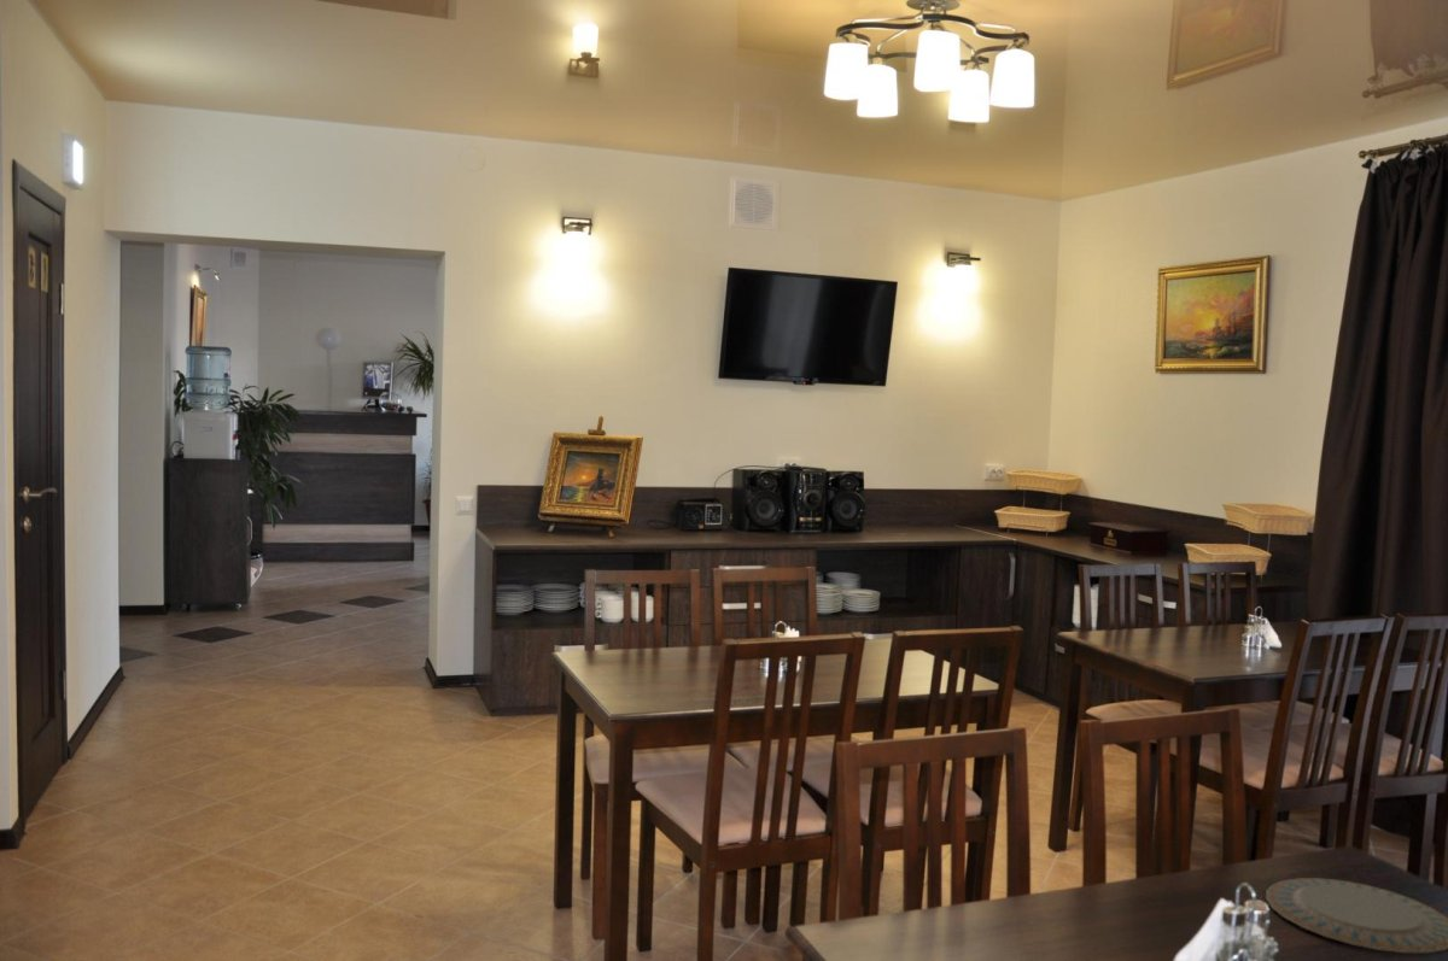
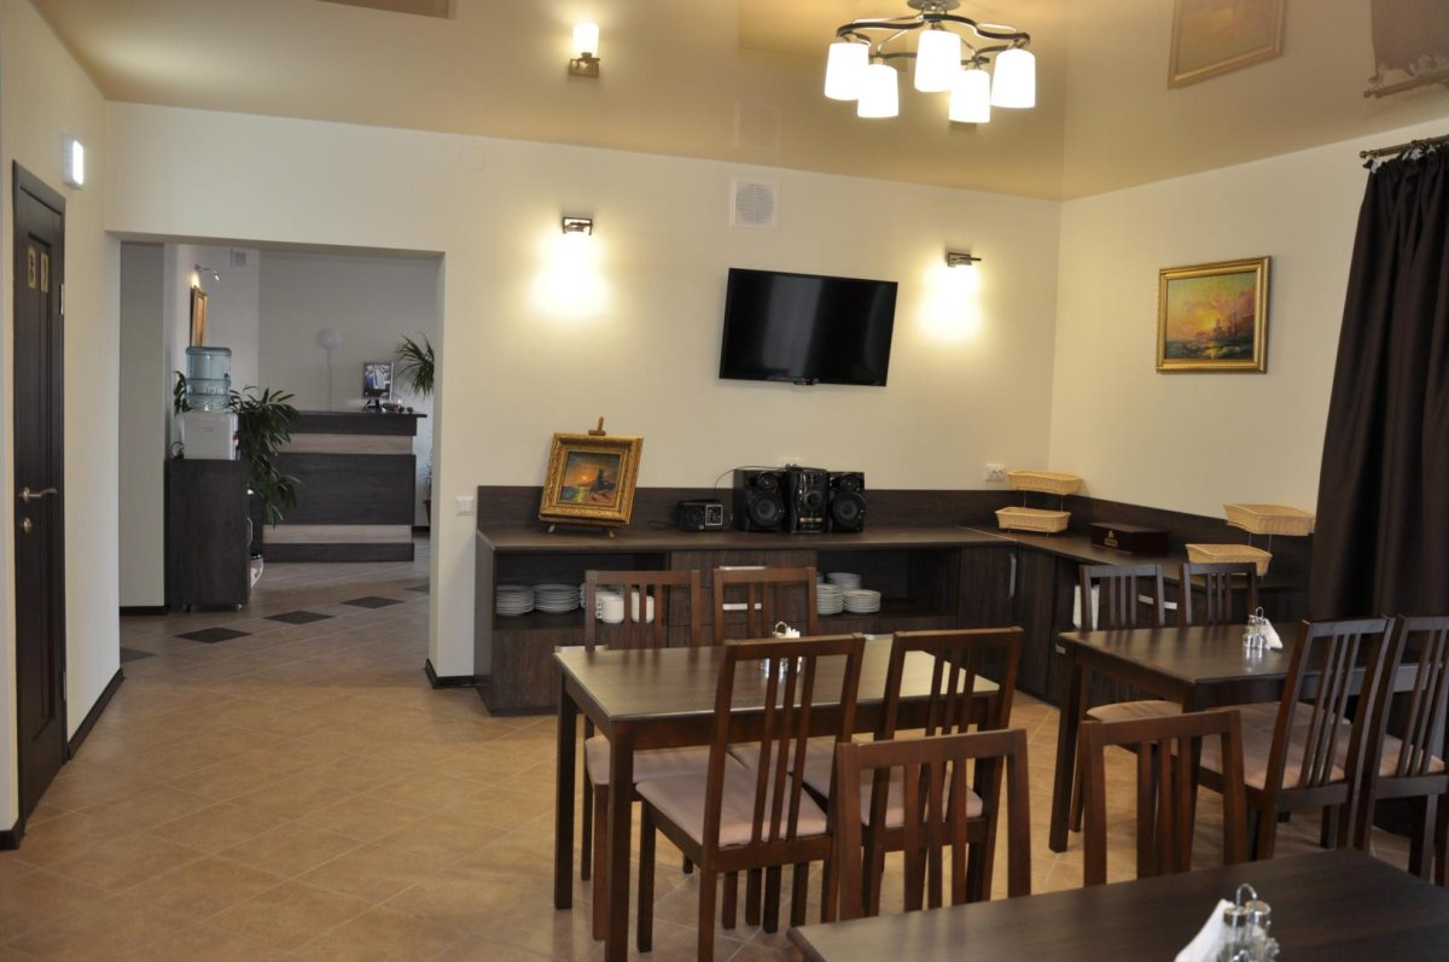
- chinaware (1359, 909)
